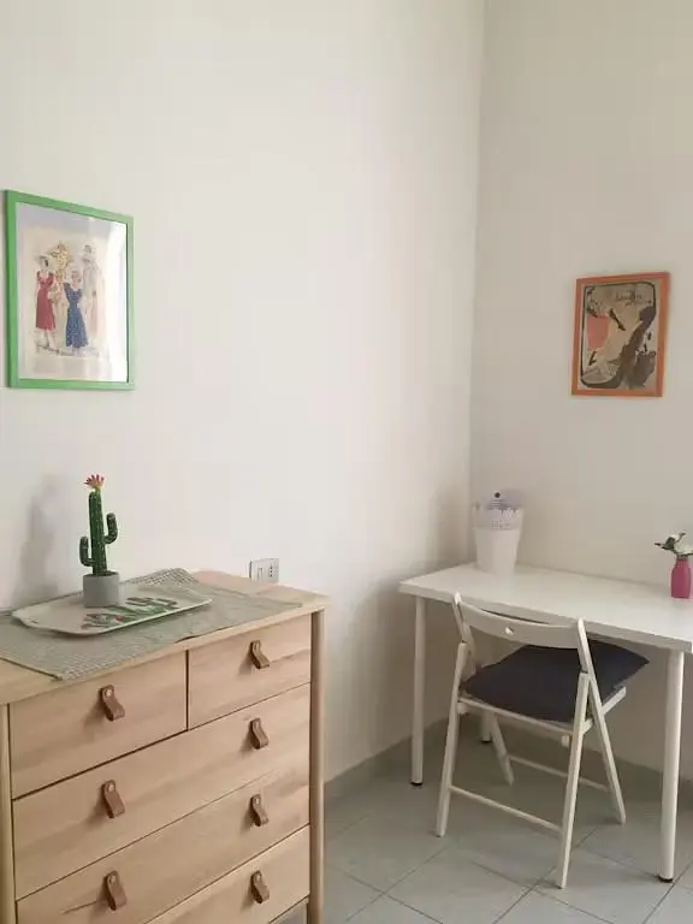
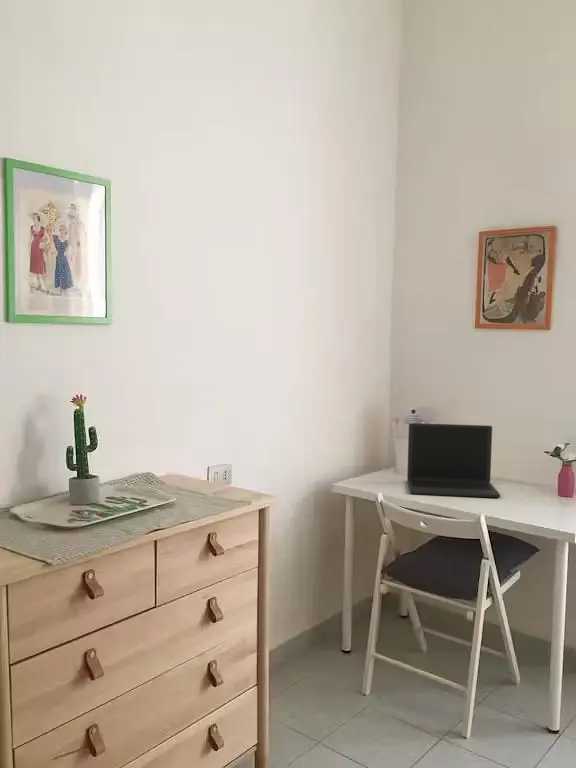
+ laptop (452, 458)
